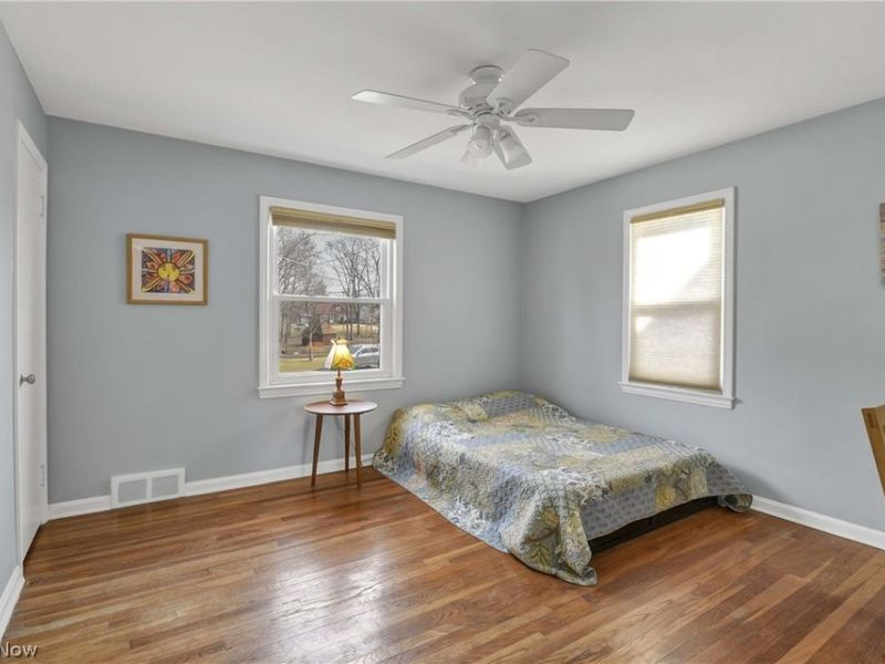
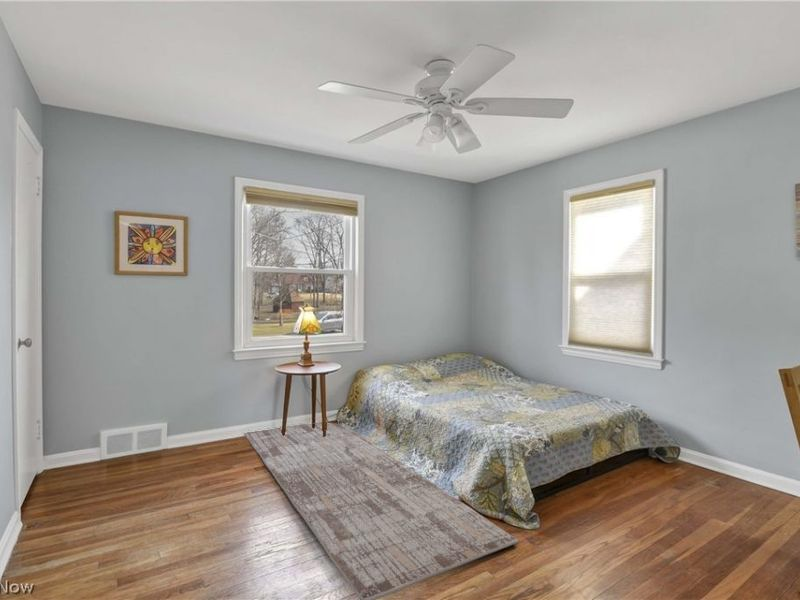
+ rug (343, 471)
